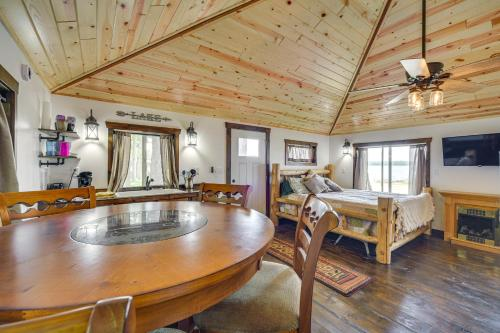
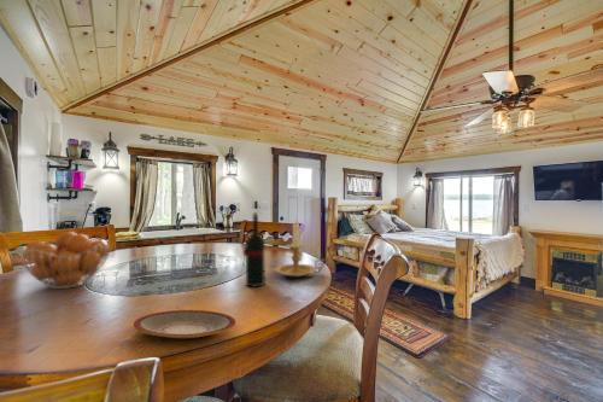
+ plate (185, 326)
+ fruit basket (69, 258)
+ wine bottle (252, 247)
+ candle holder (295, 247)
